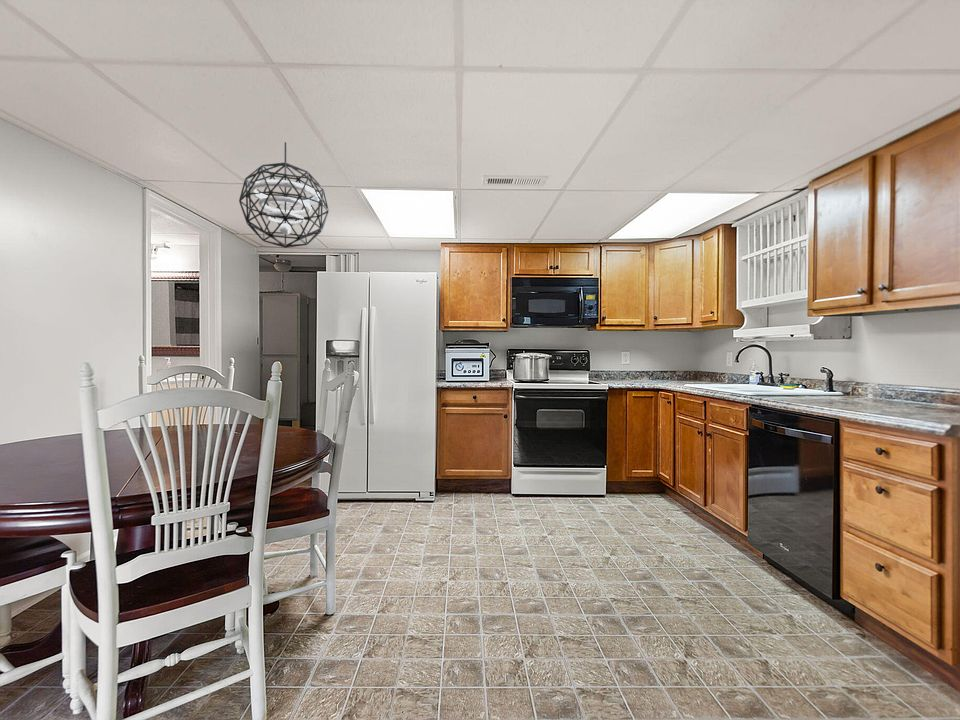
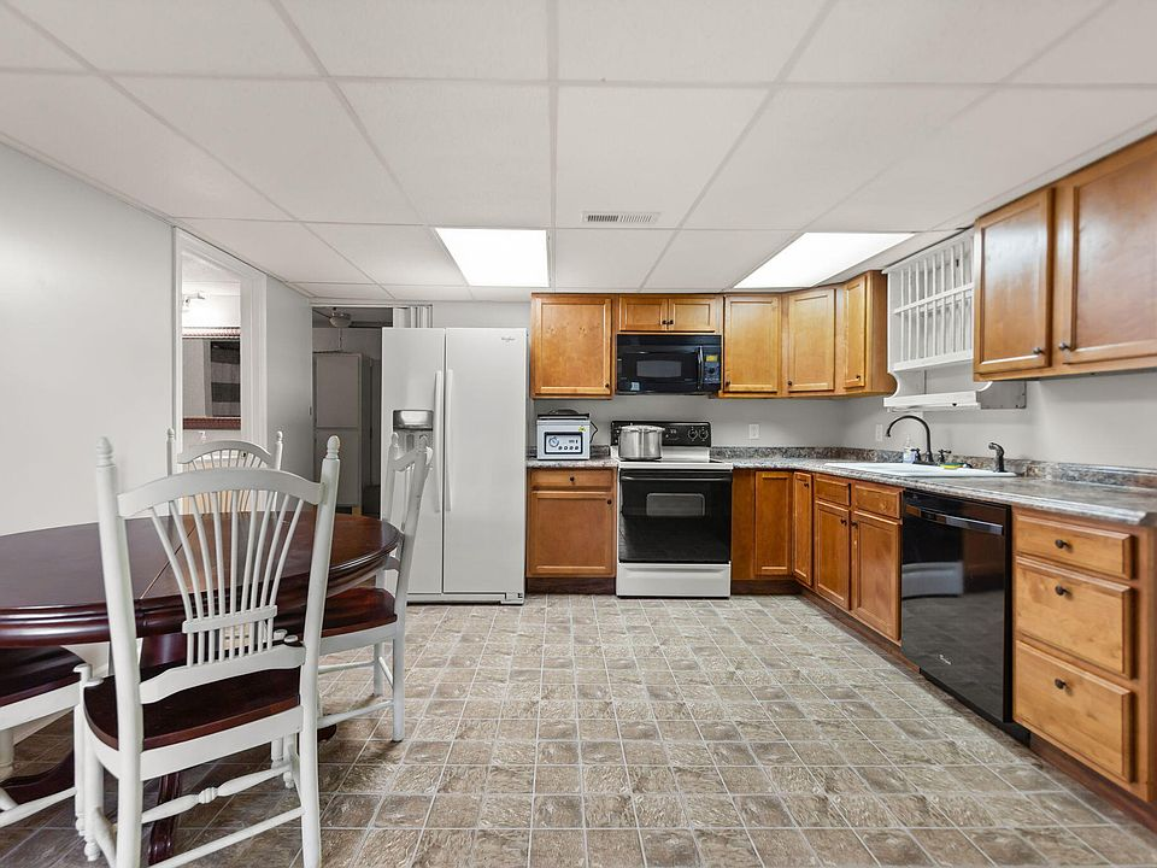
- pendant light (285, 195)
